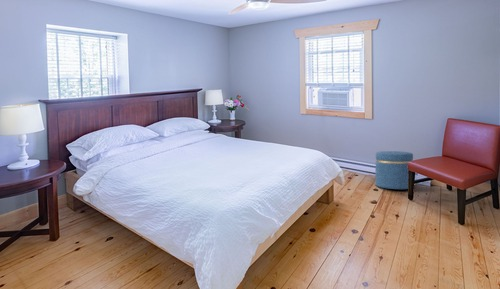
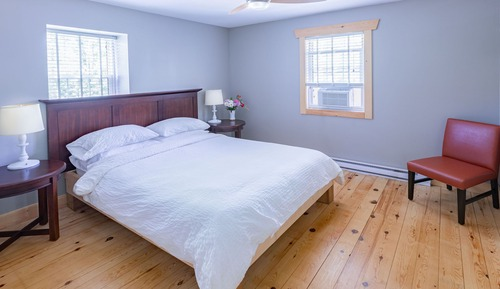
- ottoman (393, 169)
